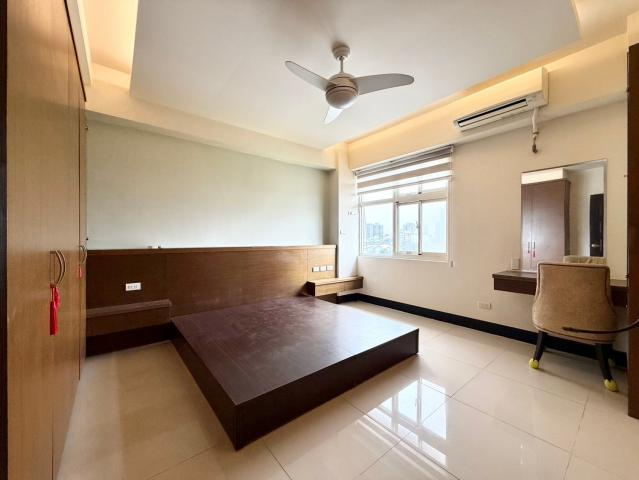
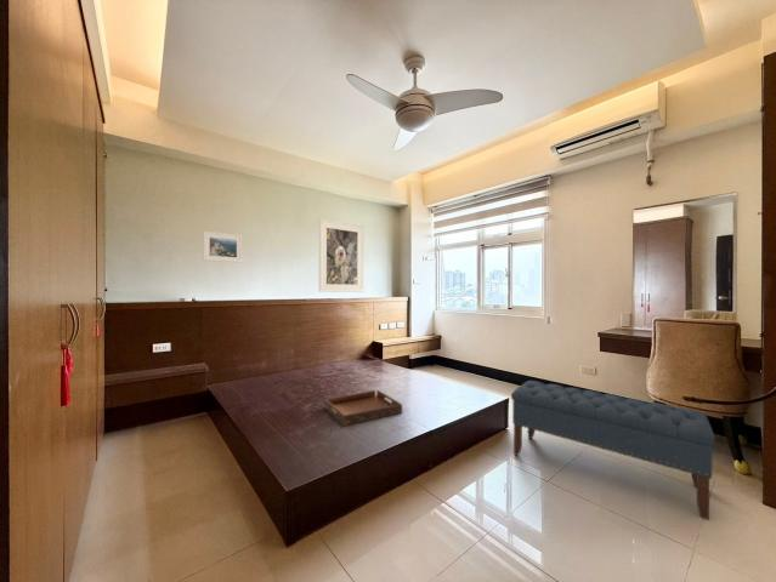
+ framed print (341, 257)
+ bench (599, 433)
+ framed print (223, 247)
+ serving tray (362, 405)
